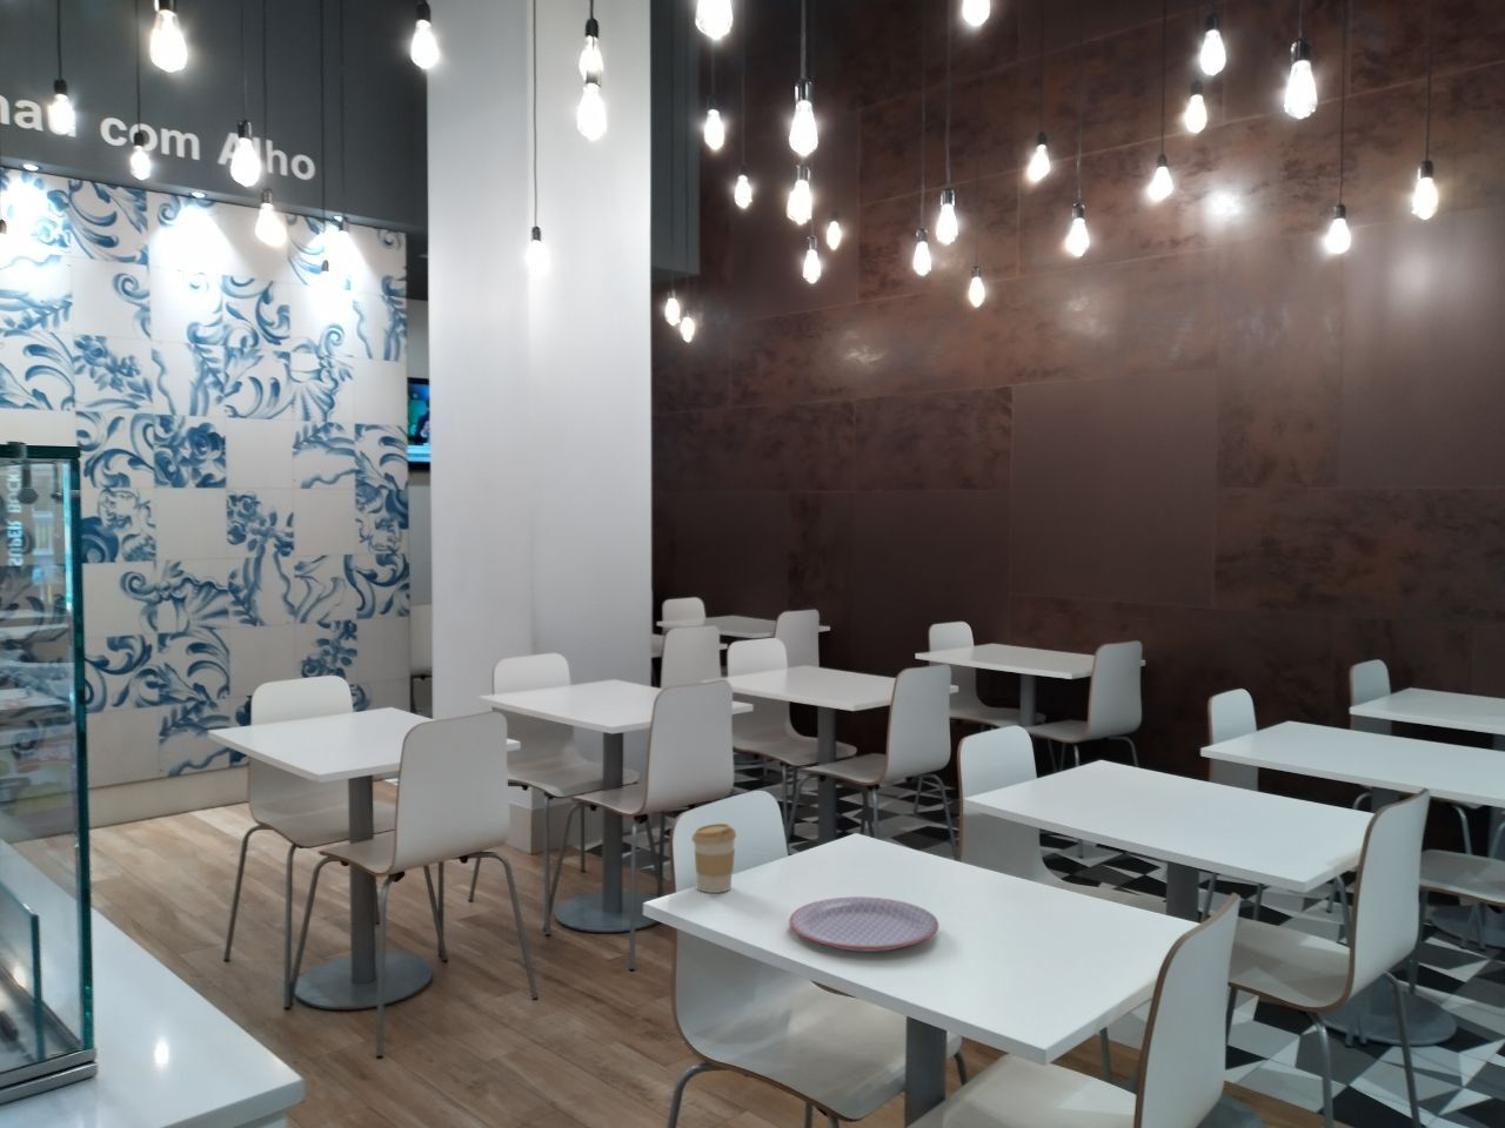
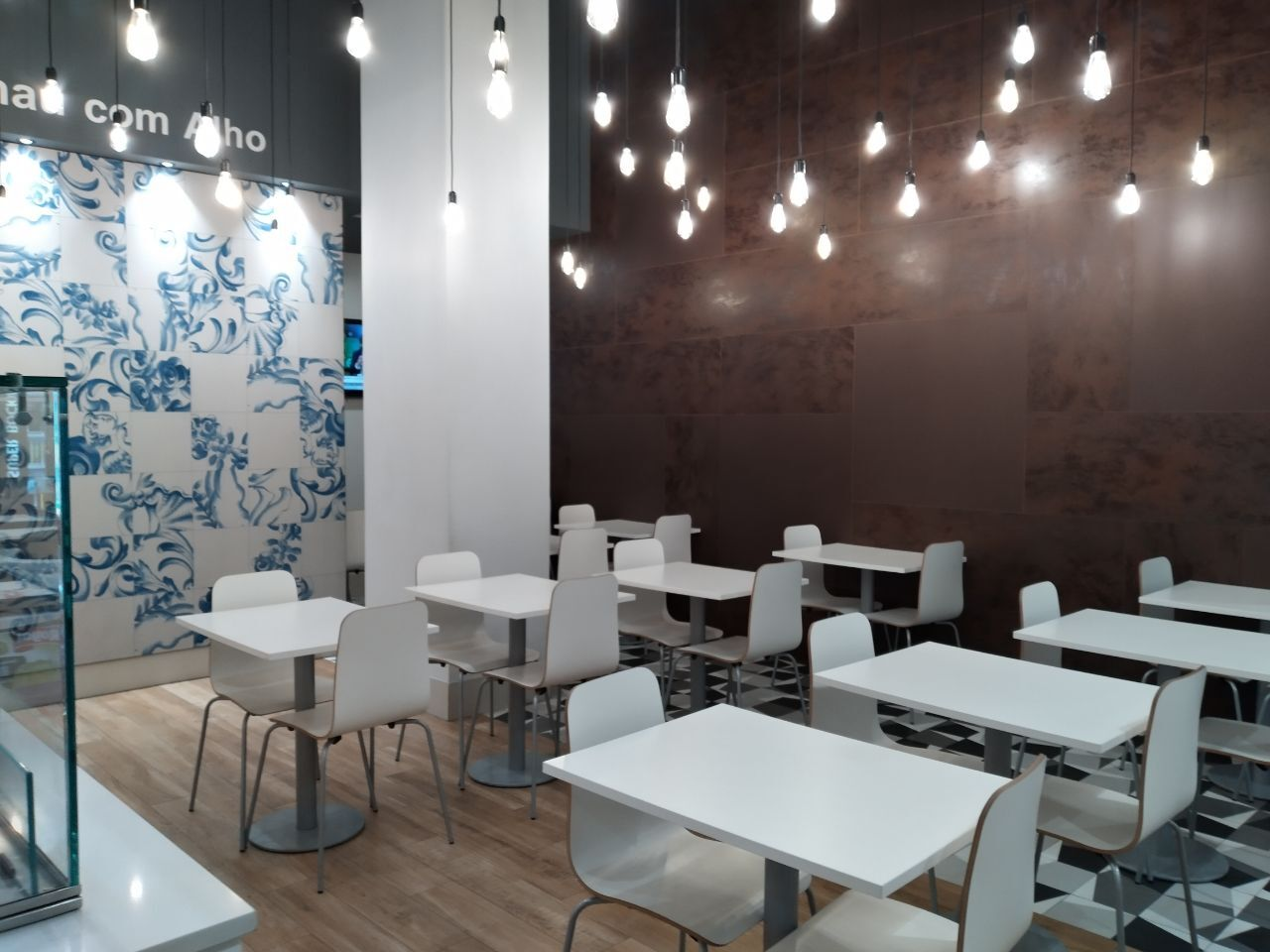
- coffee cup (713, 857)
- plate (863, 925)
